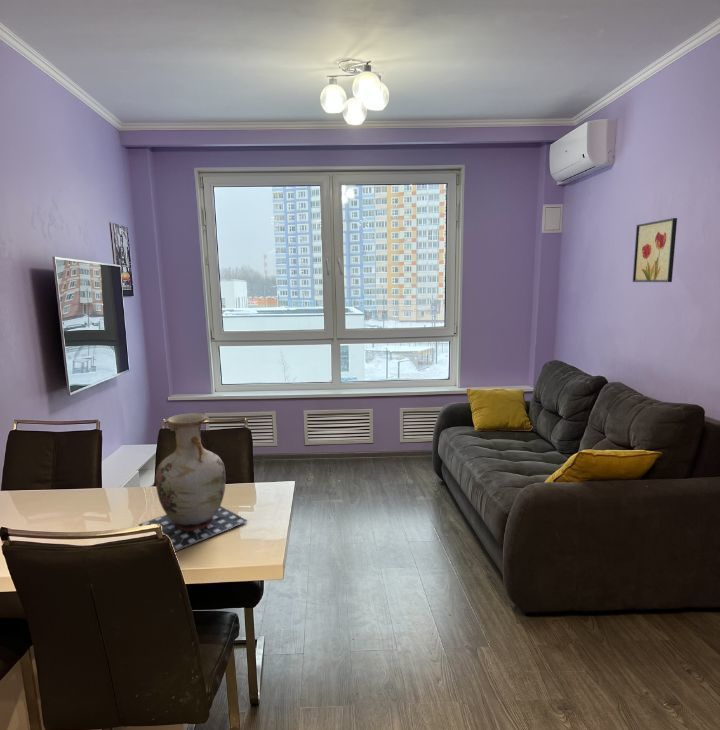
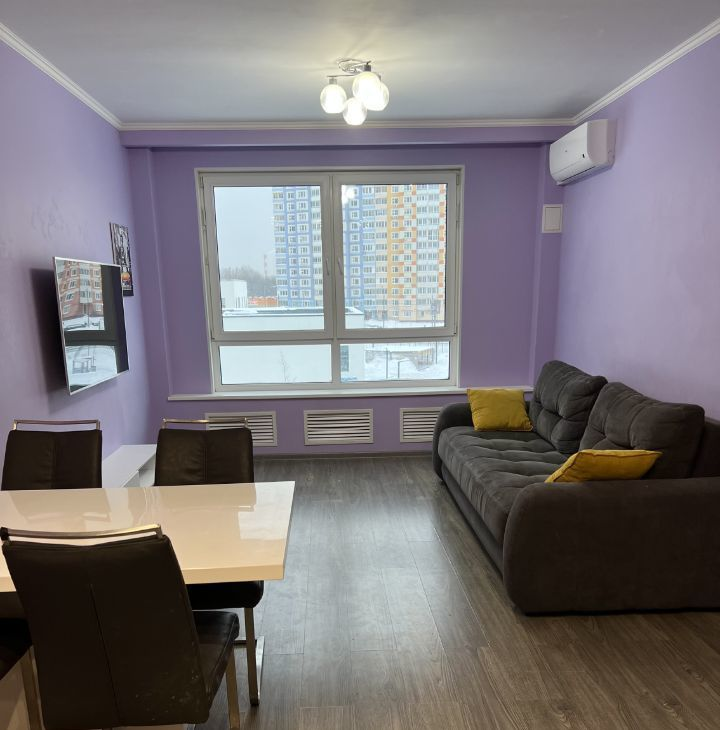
- wall art (654, 252)
- vase (189, 471)
